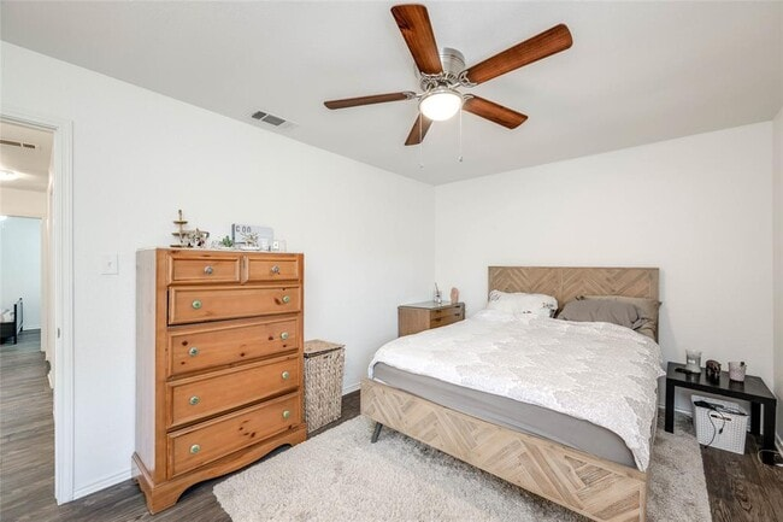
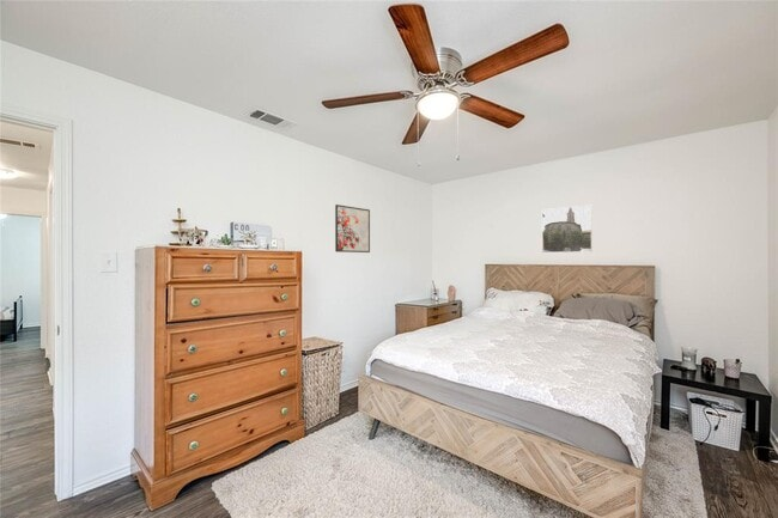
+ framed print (353, 230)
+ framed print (565, 230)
